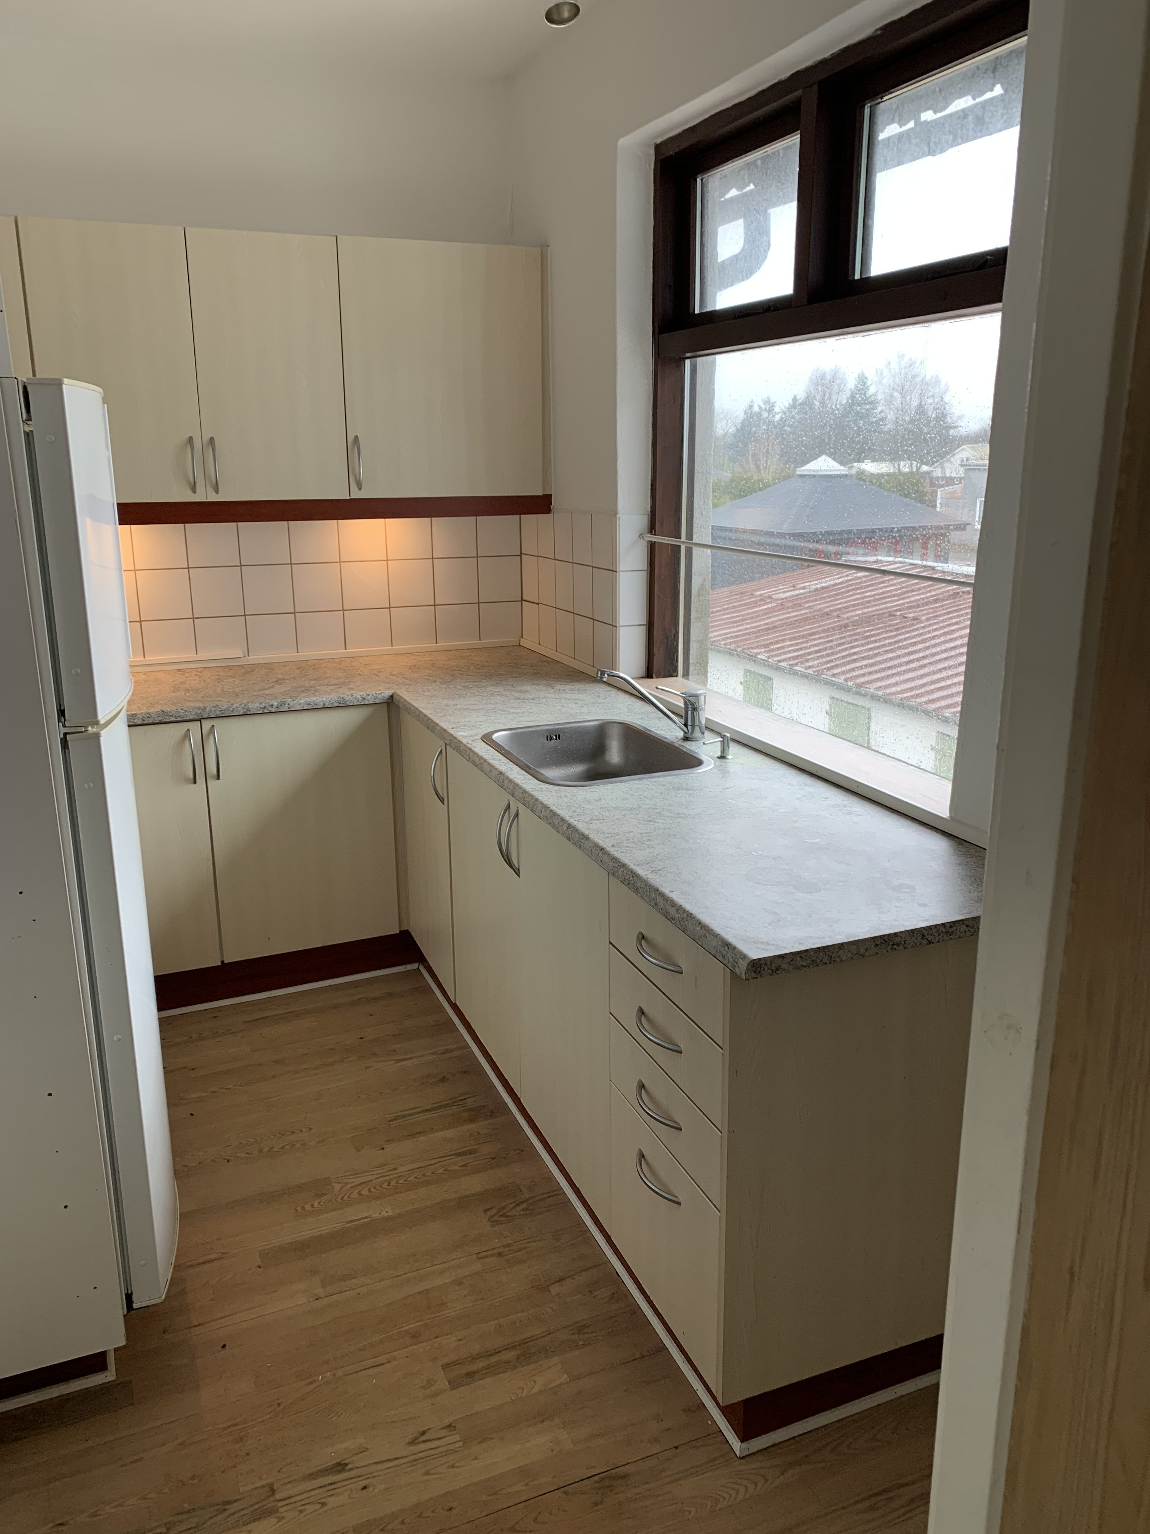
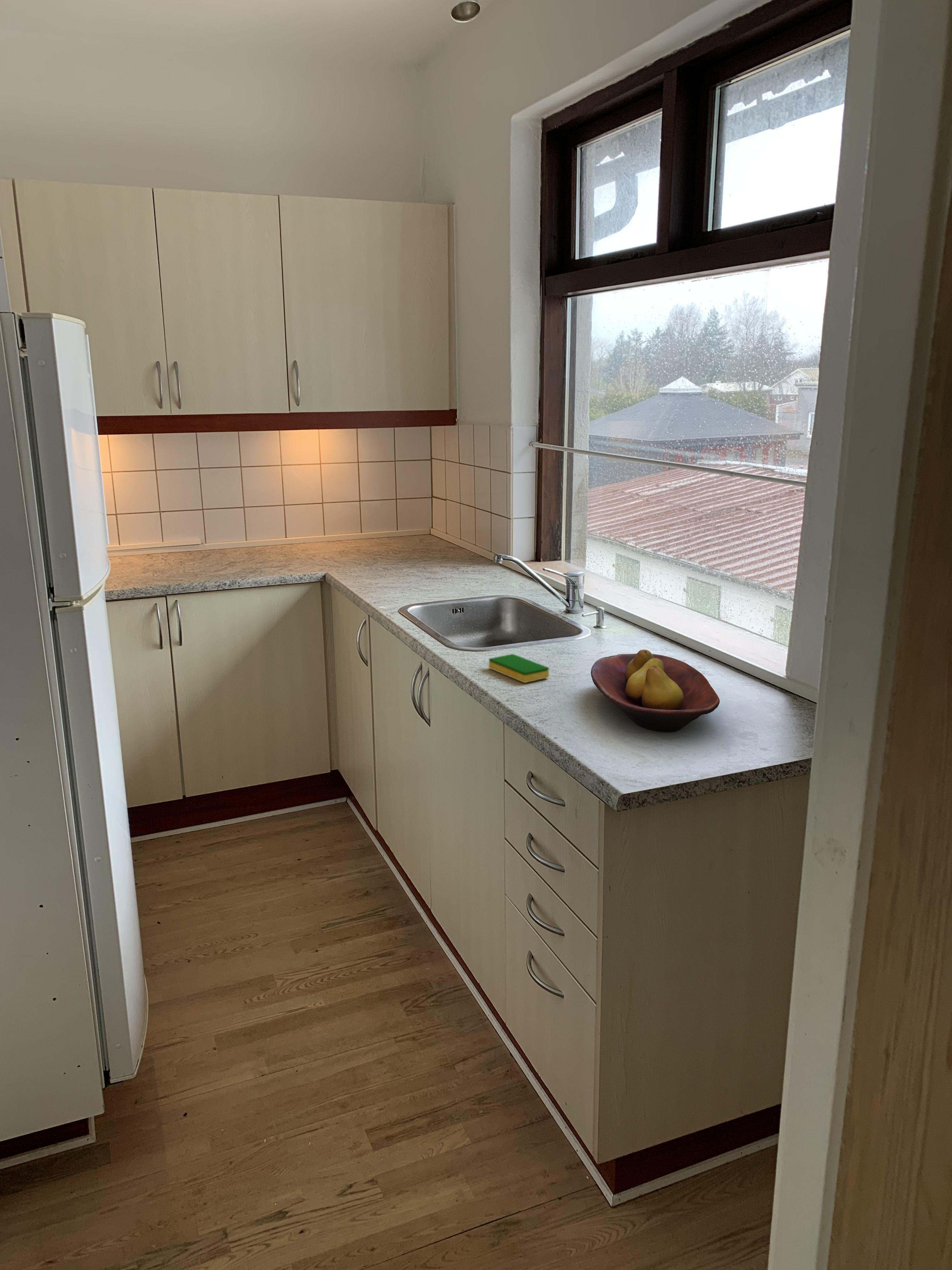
+ dish sponge (518, 668)
+ fruit bowl (652, 683)
